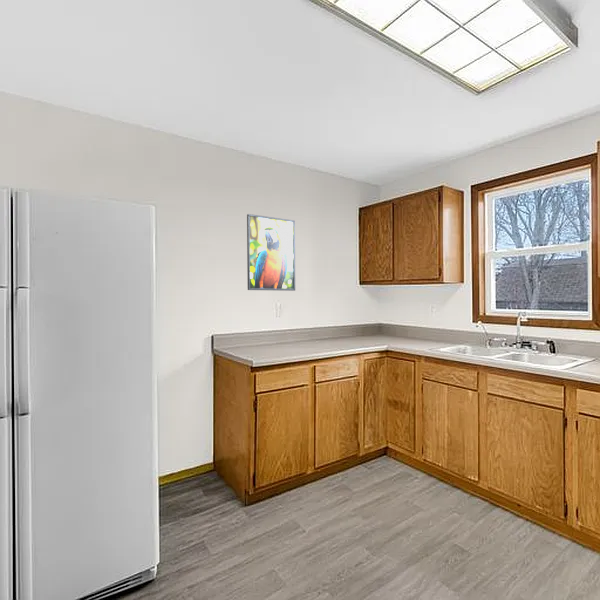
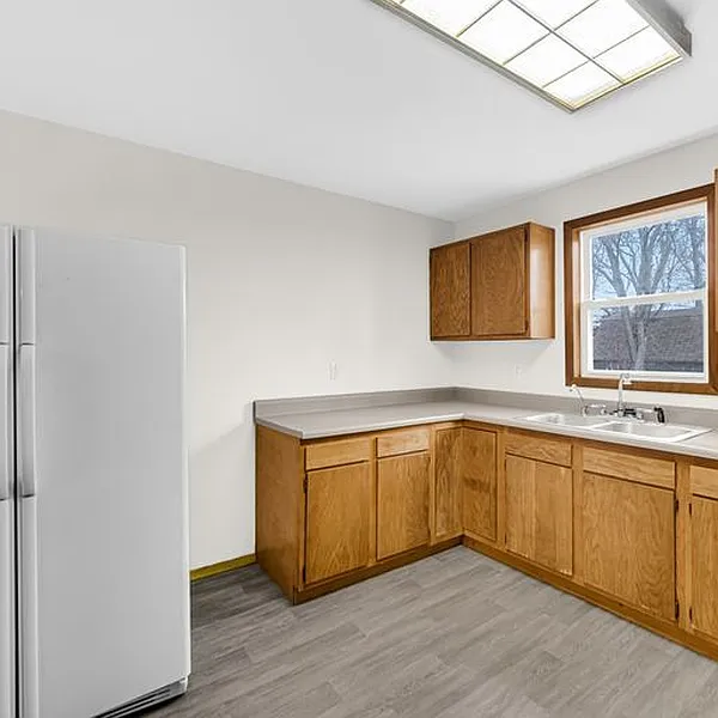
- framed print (272, 253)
